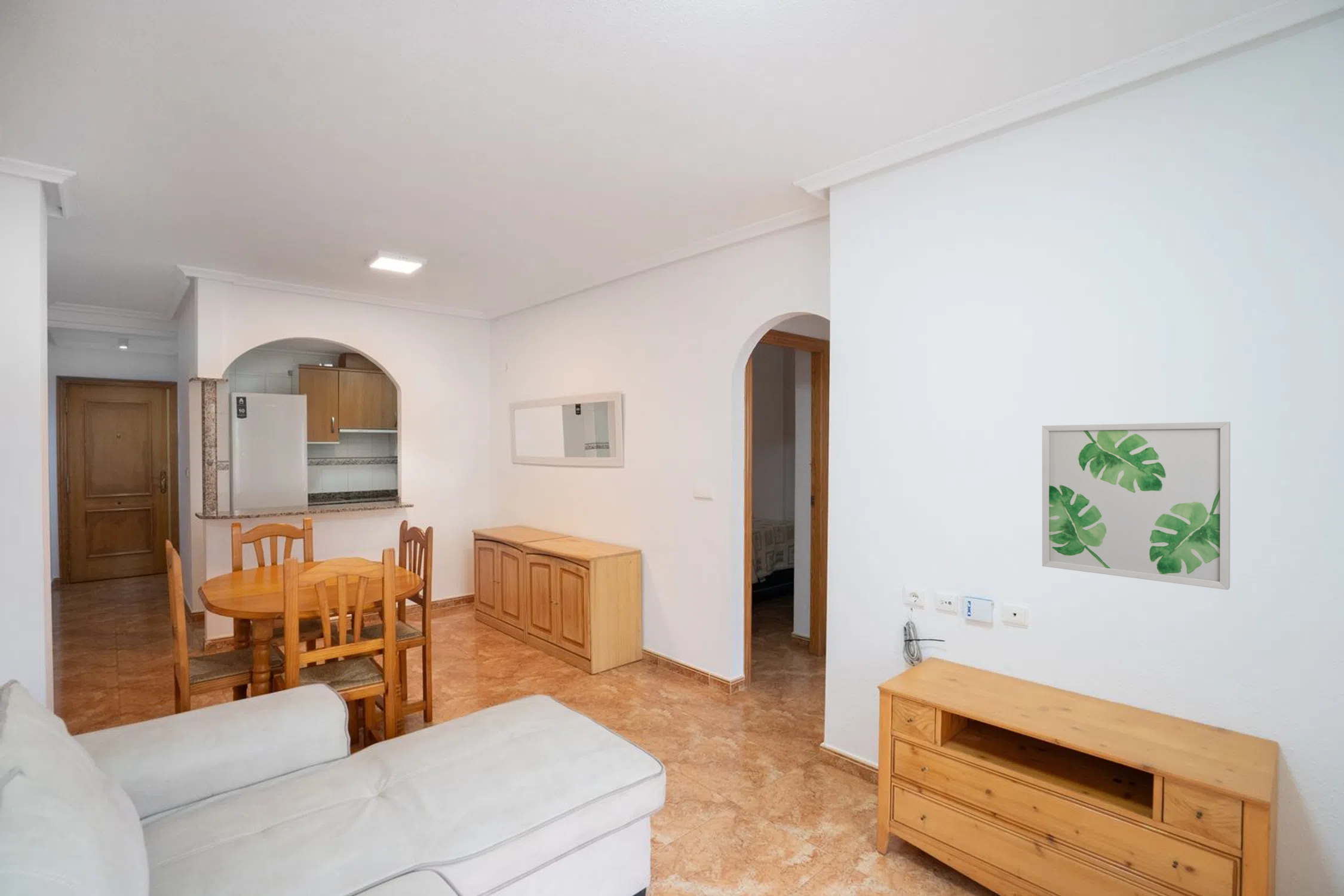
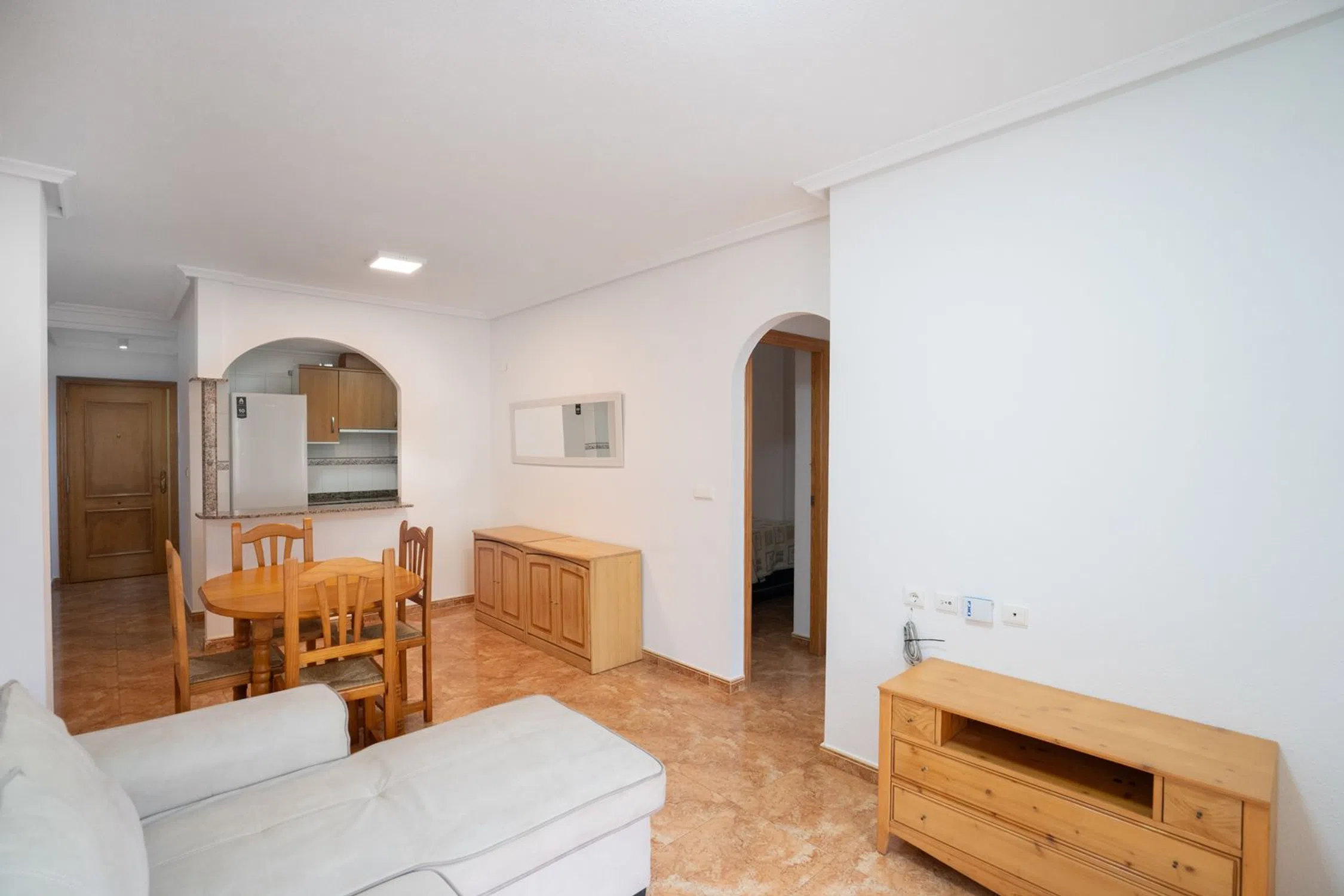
- wall art (1128, 500)
